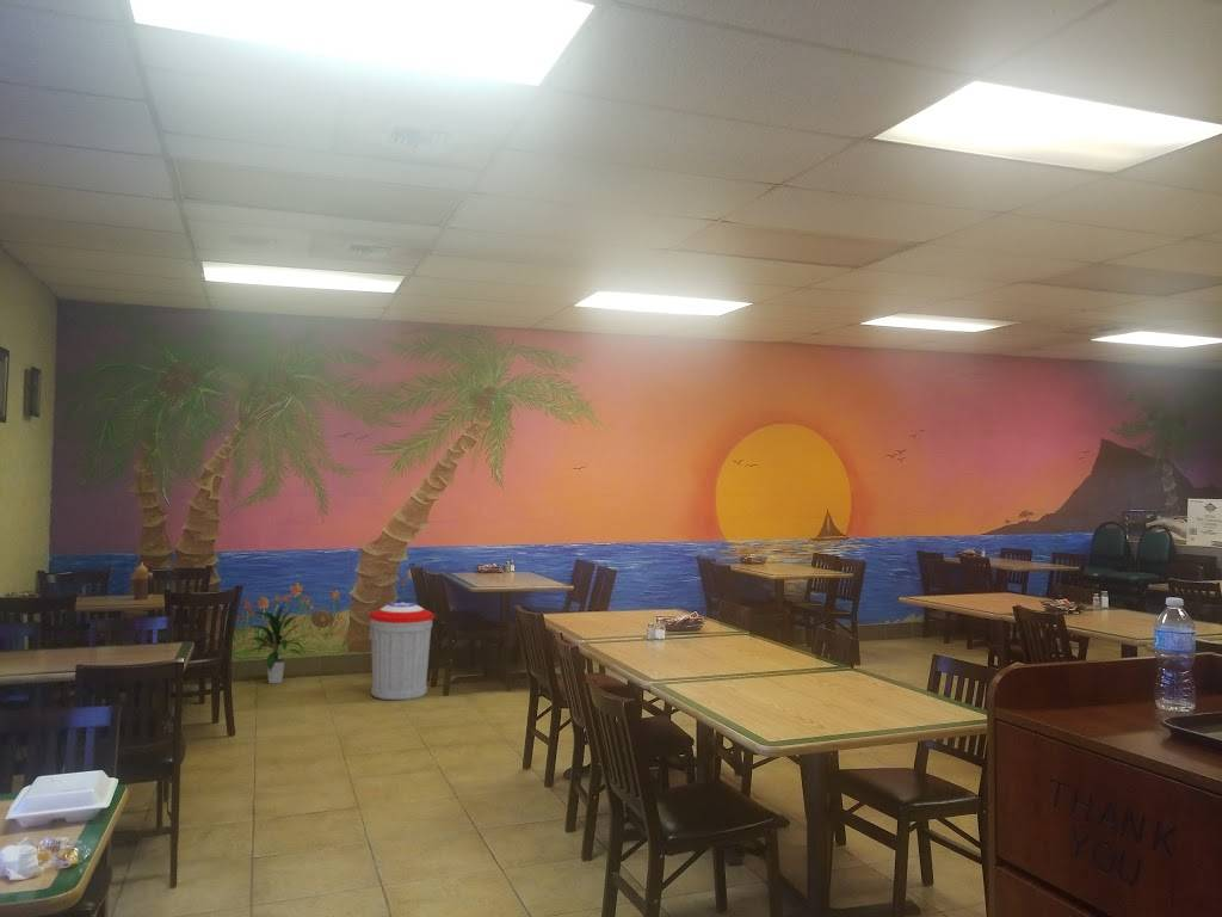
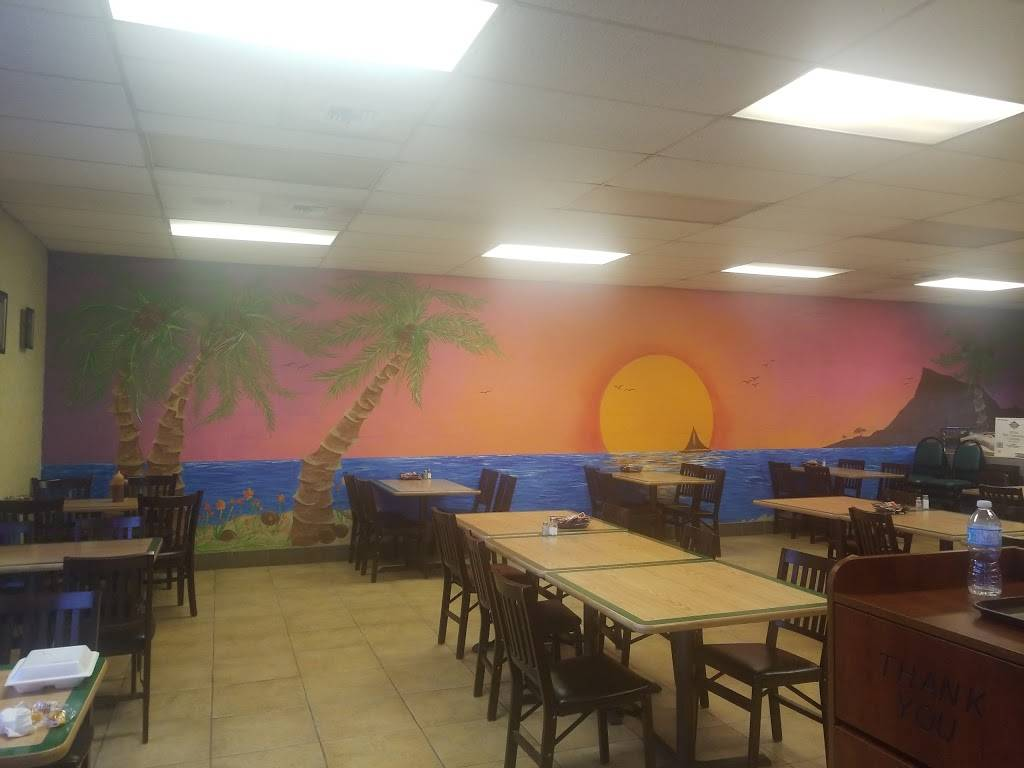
- trash can (400, 648)
- indoor plant (274, 642)
